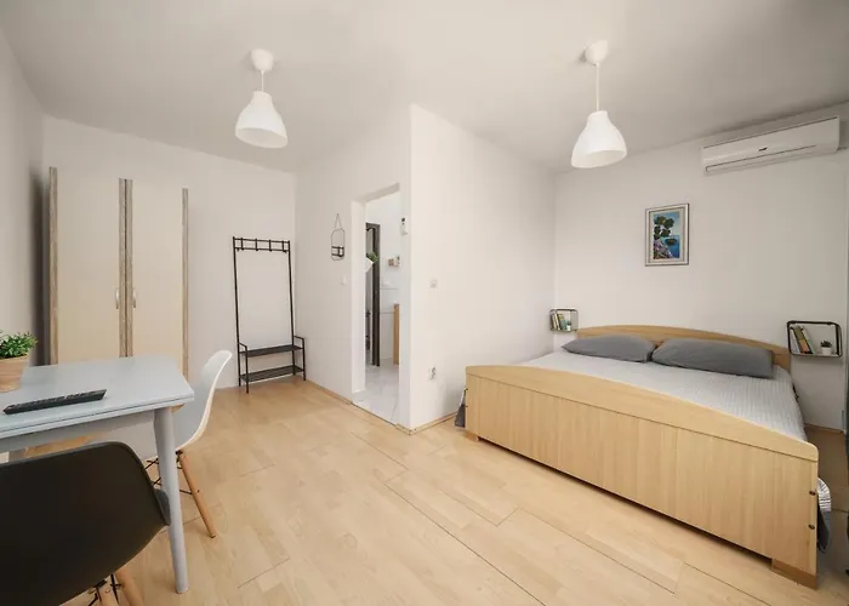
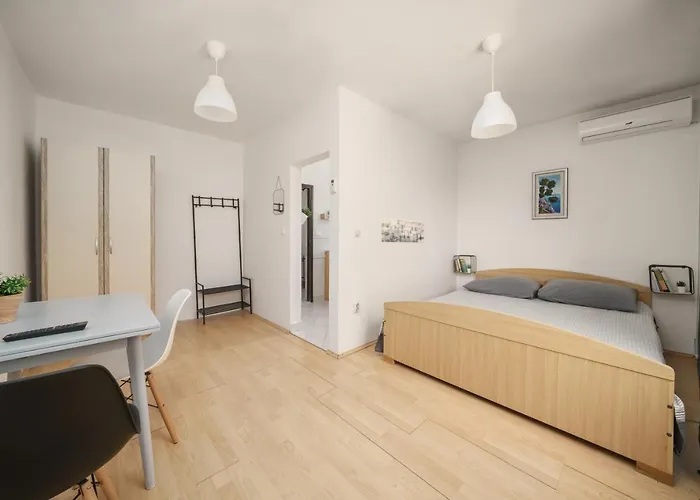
+ wall art (404, 231)
